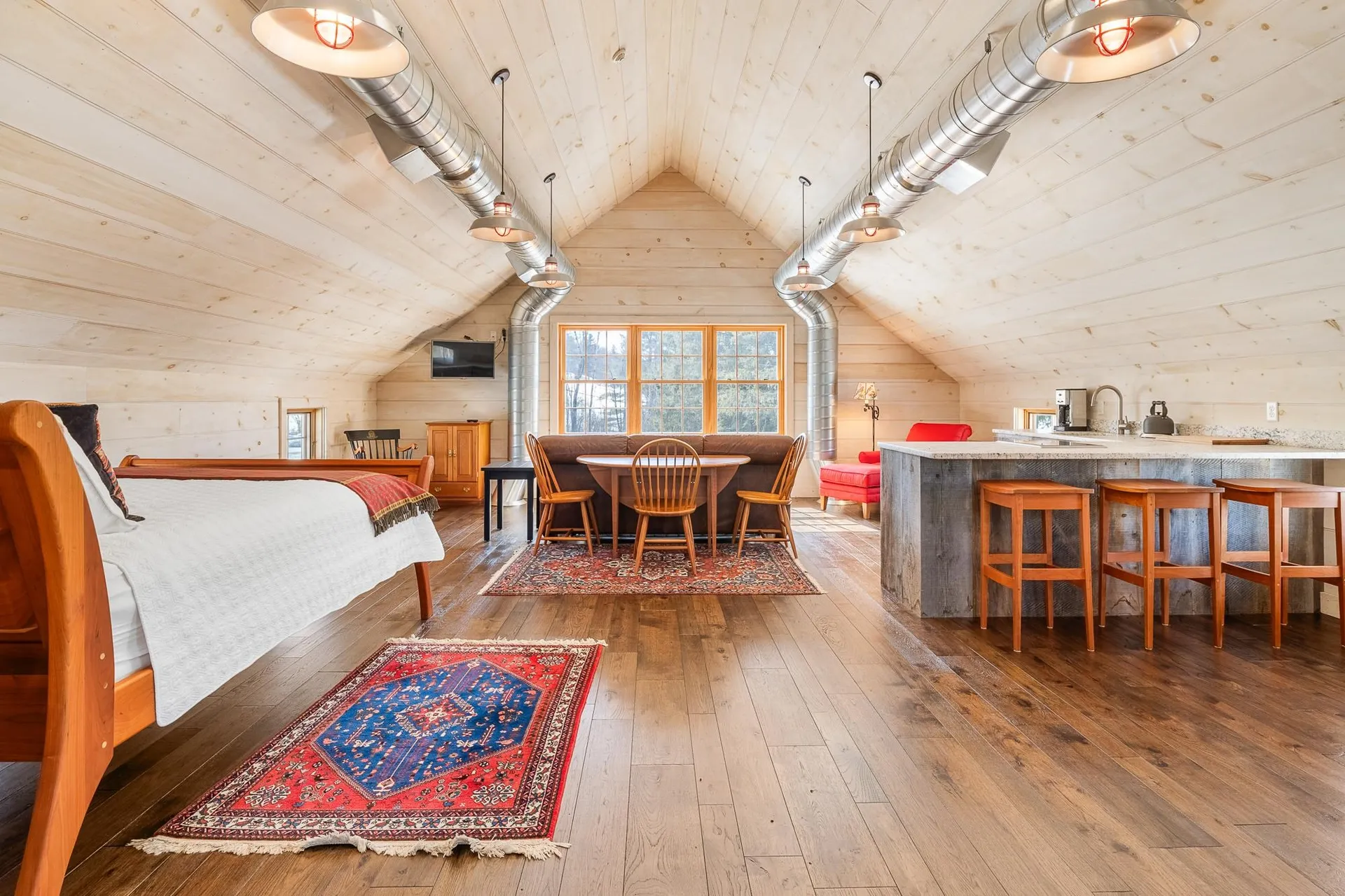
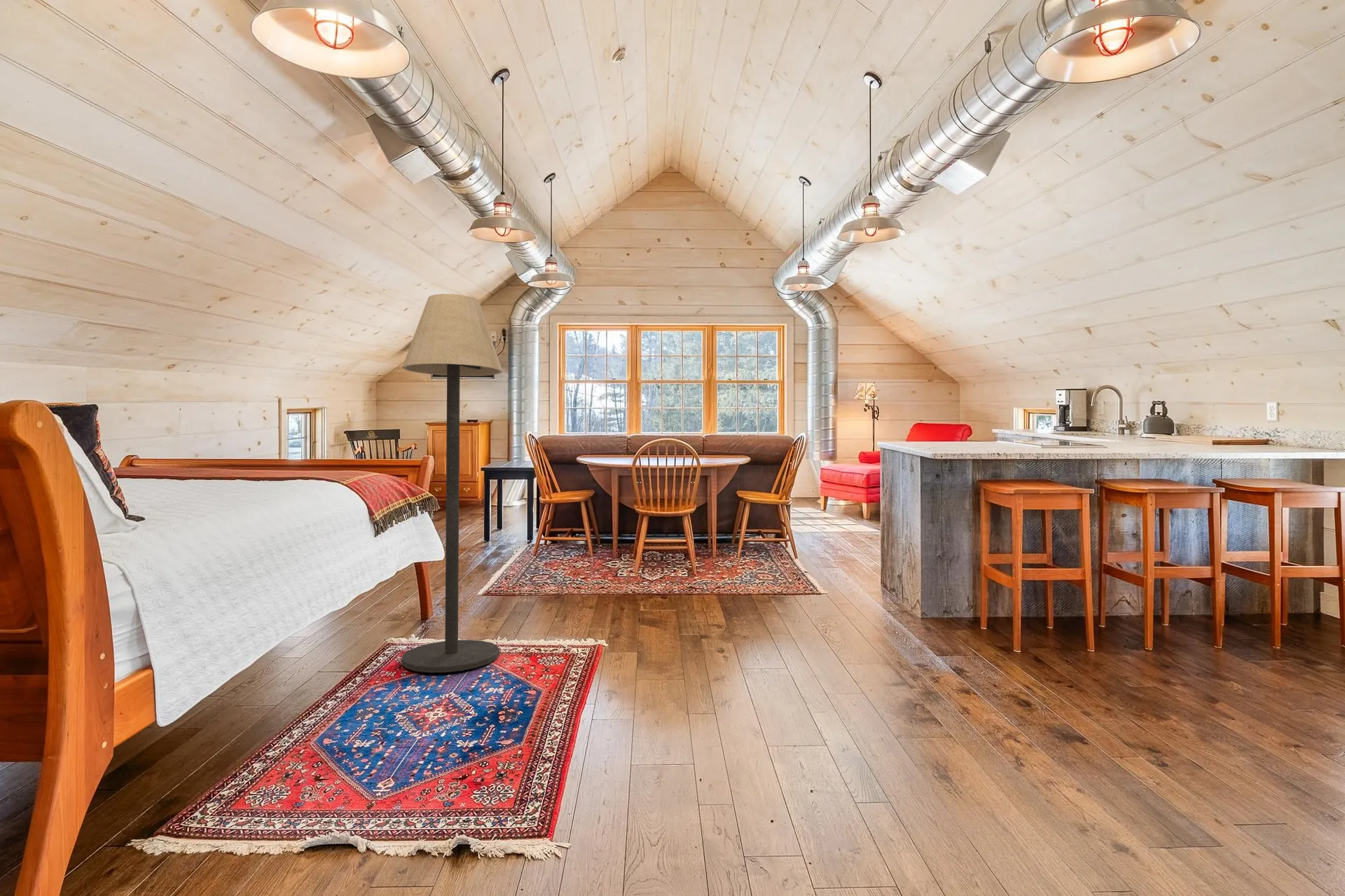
+ floor lamp (453, 478)
